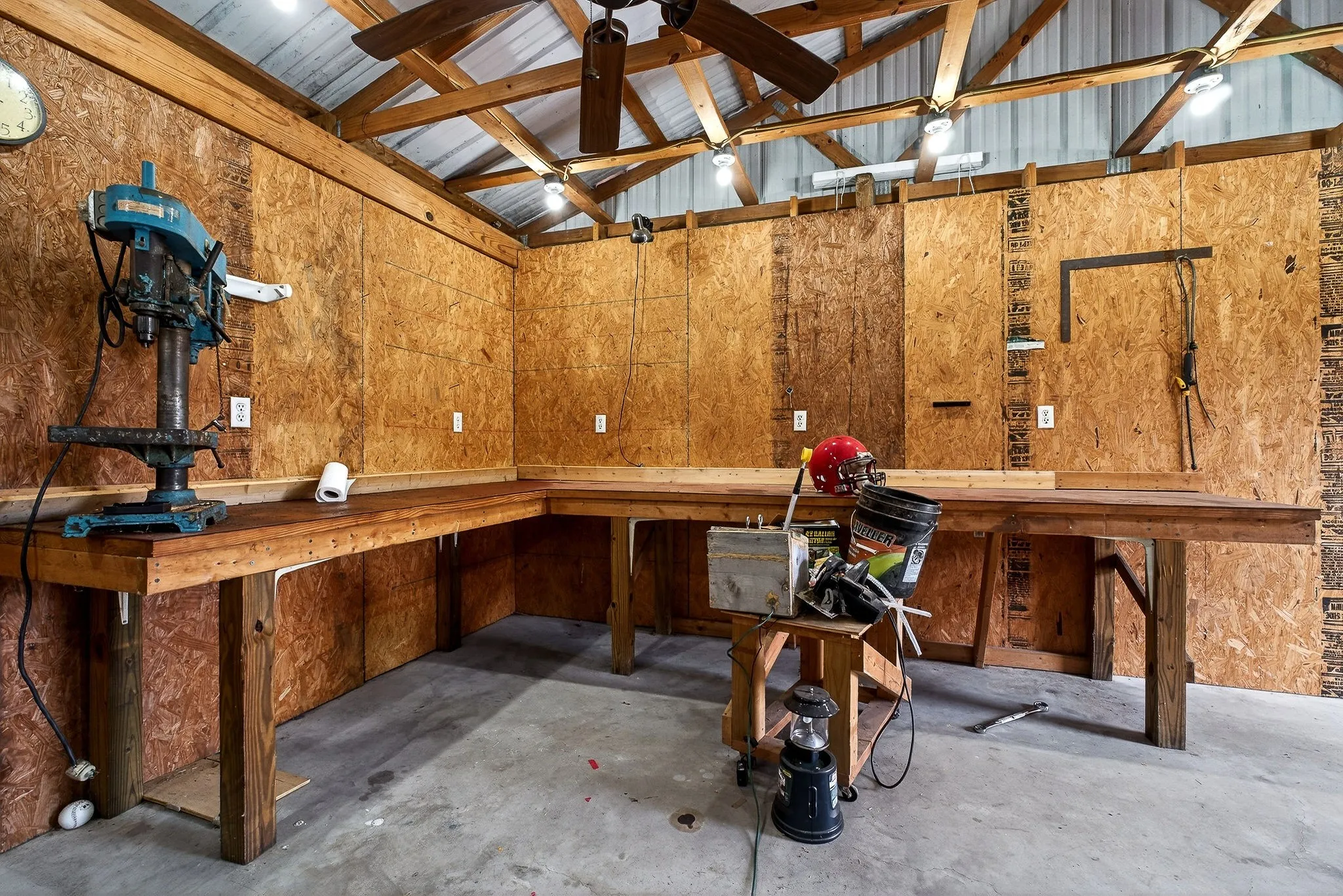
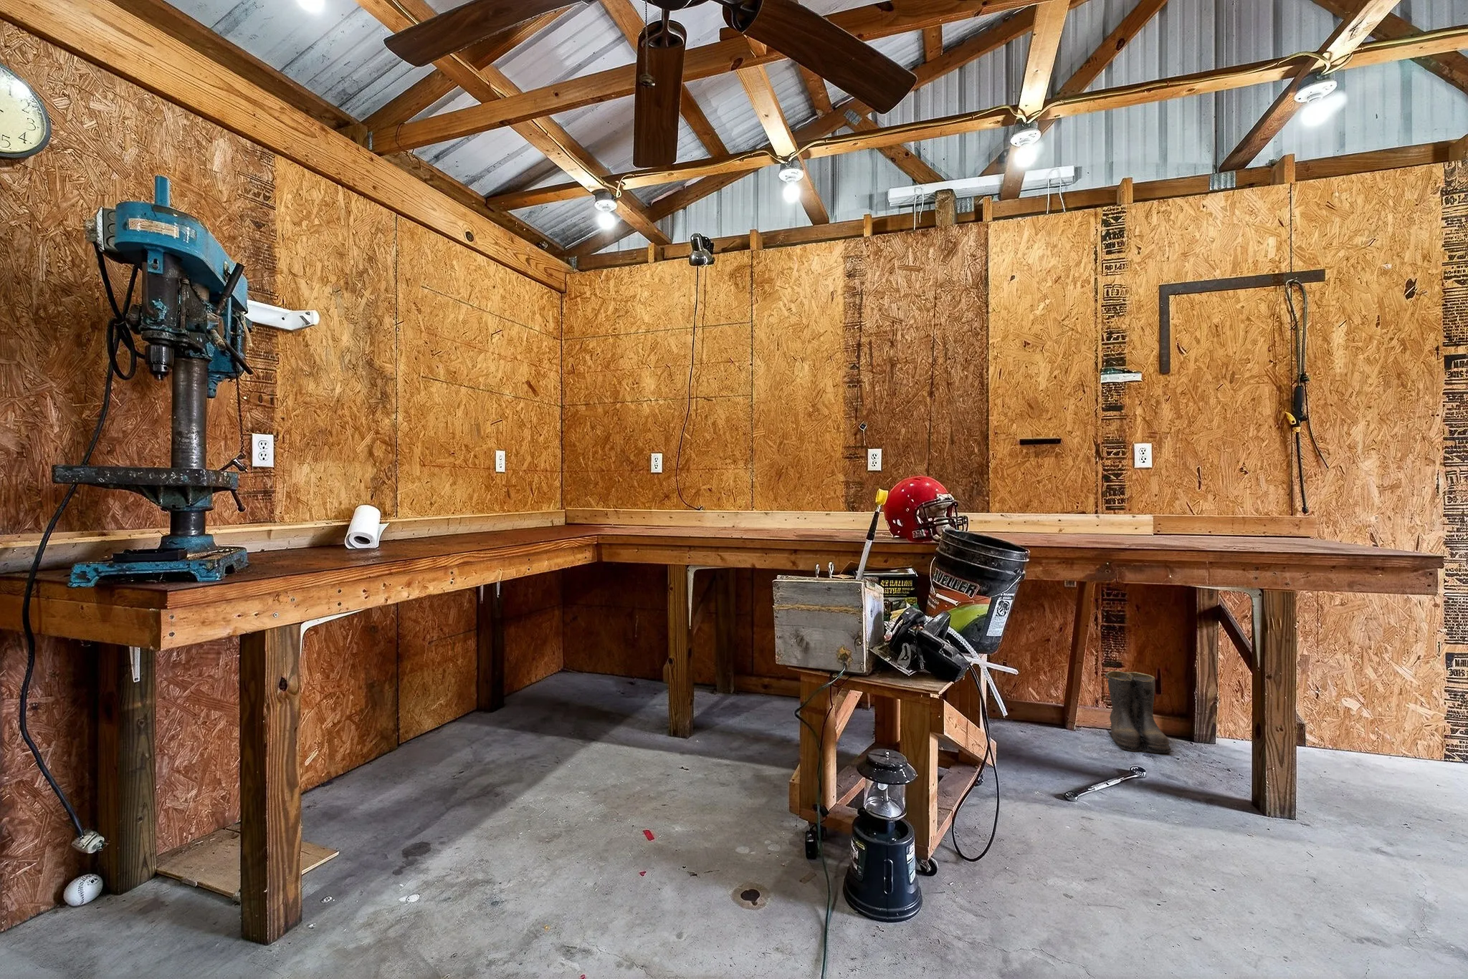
+ boots (1135, 709)
